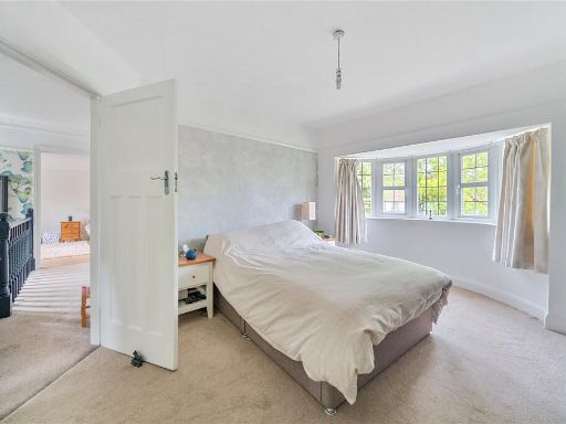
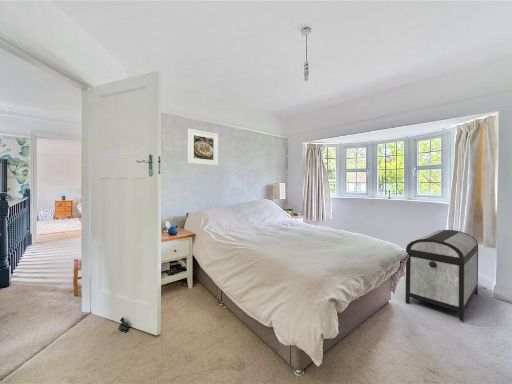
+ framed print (203, 148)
+ storage chest (443, 266)
